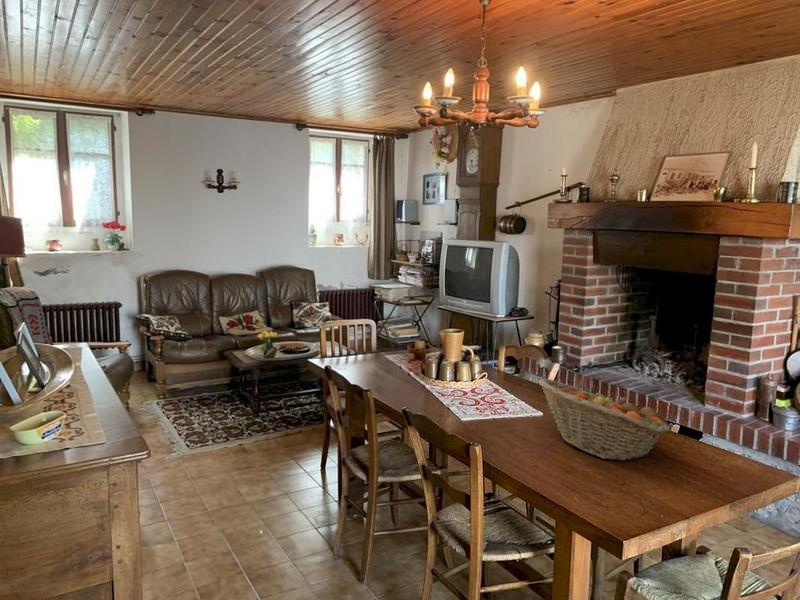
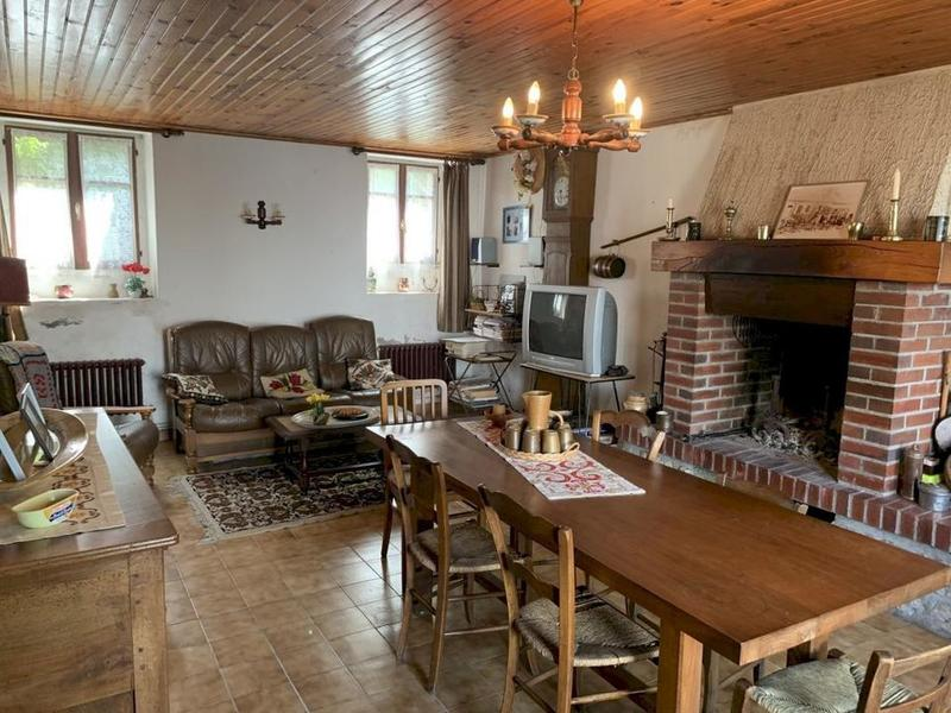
- fruit basket (599, 414)
